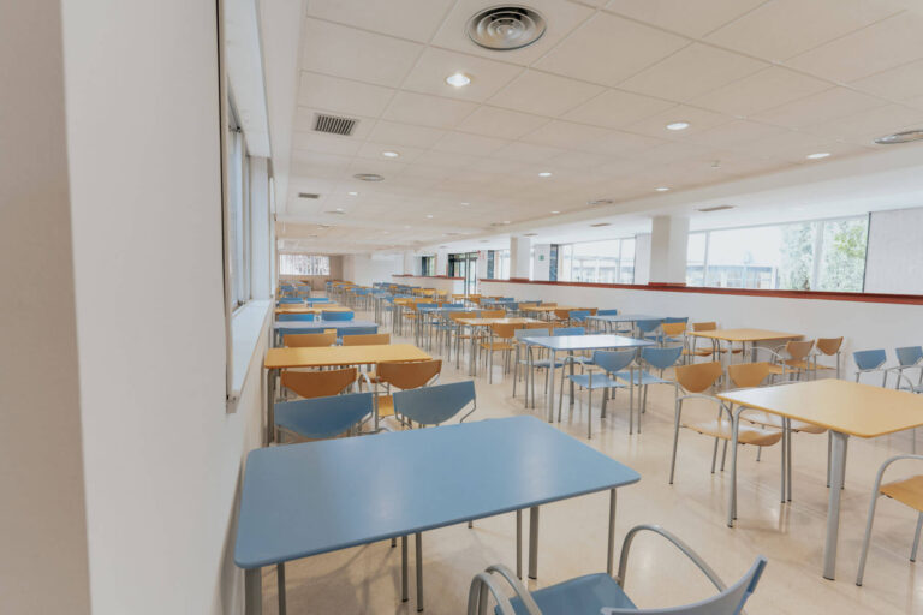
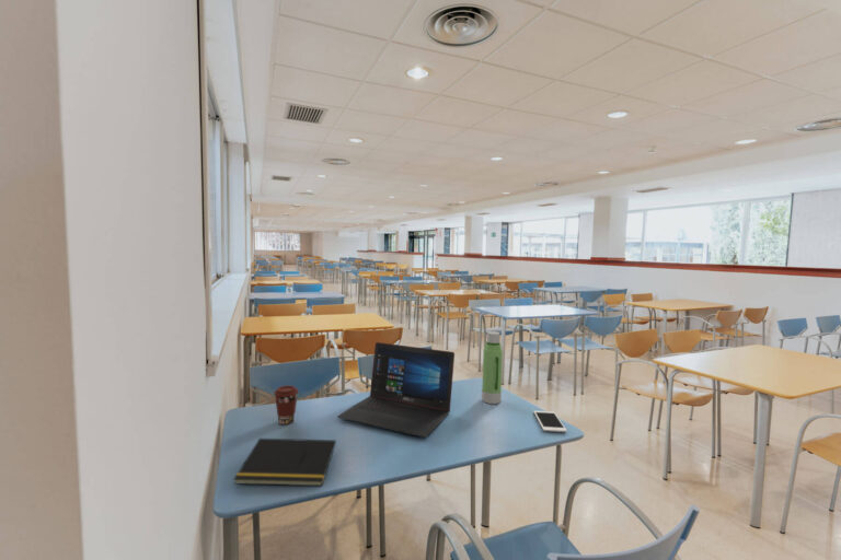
+ notepad (288, 459)
+ water bottle (492, 366)
+ laptop (398, 384)
+ cell phone (549, 420)
+ coffee cup (286, 405)
